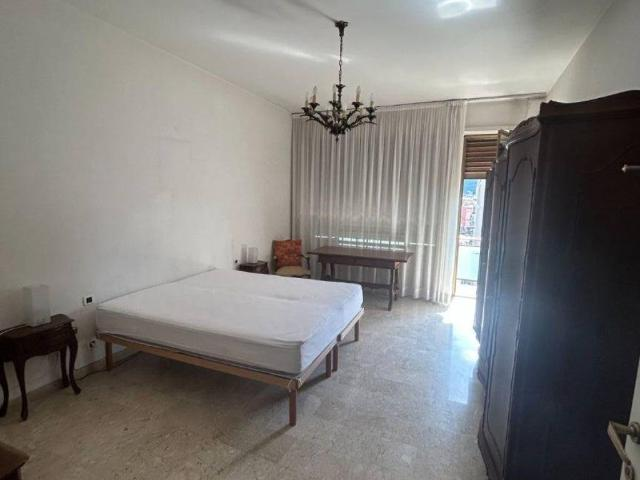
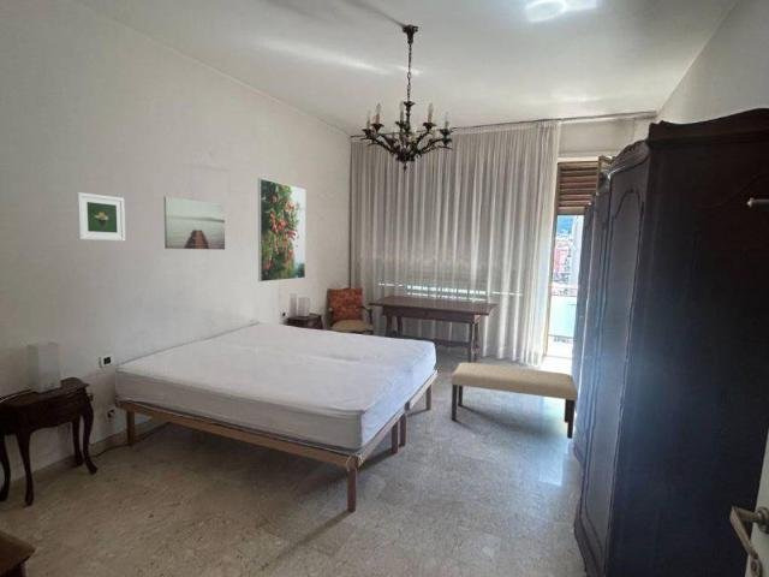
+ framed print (284, 232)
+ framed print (101, 218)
+ bench (513, 392)
+ wall art (196, 225)
